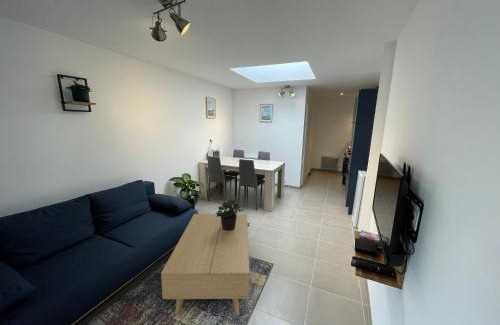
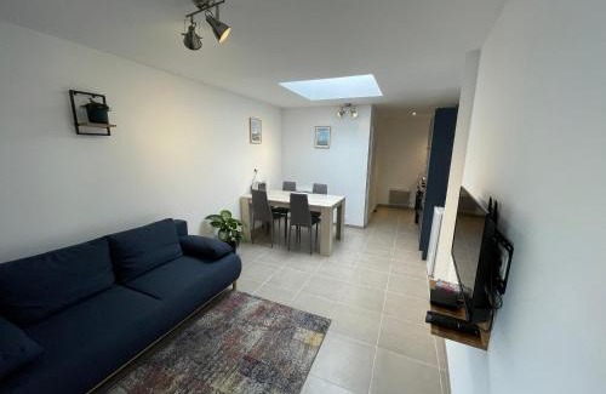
- coffee table (216, 255)
- potted plant (230, 213)
